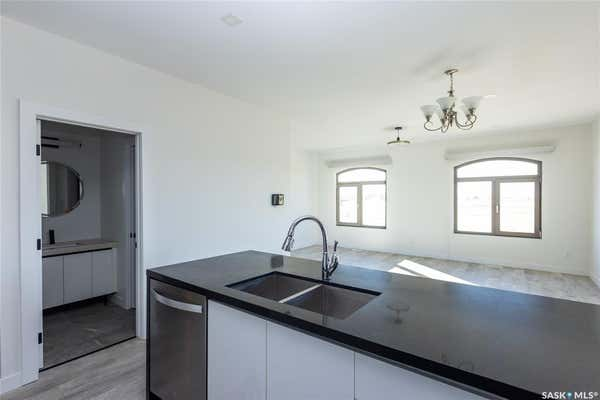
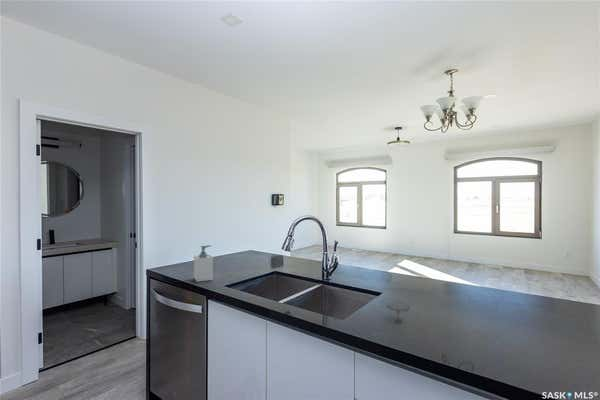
+ soap bottle (203, 262)
